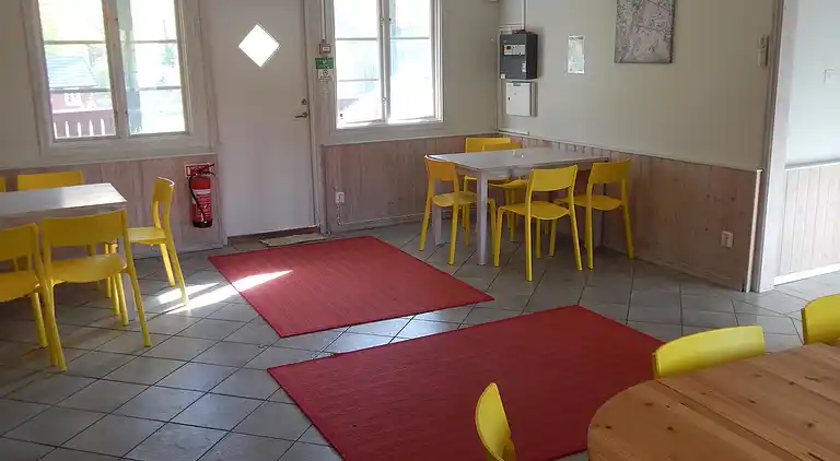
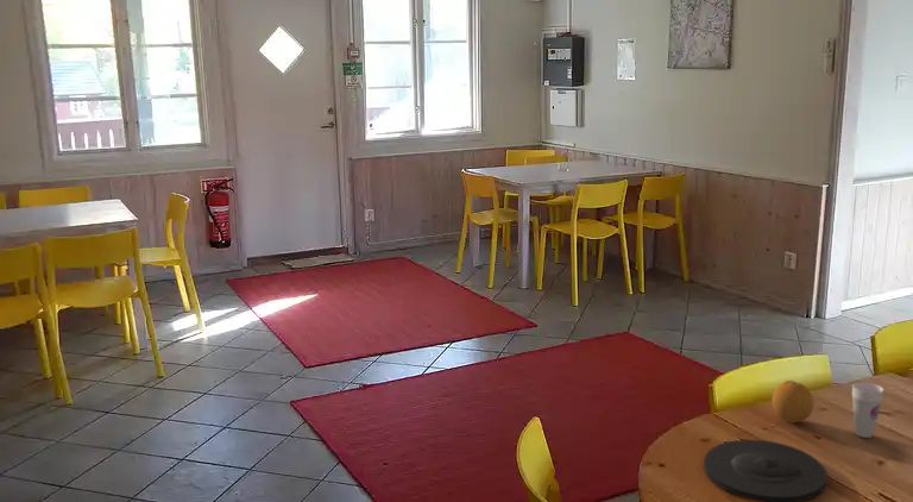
+ fruit (792, 401)
+ plate (763, 465)
+ cup (865, 410)
